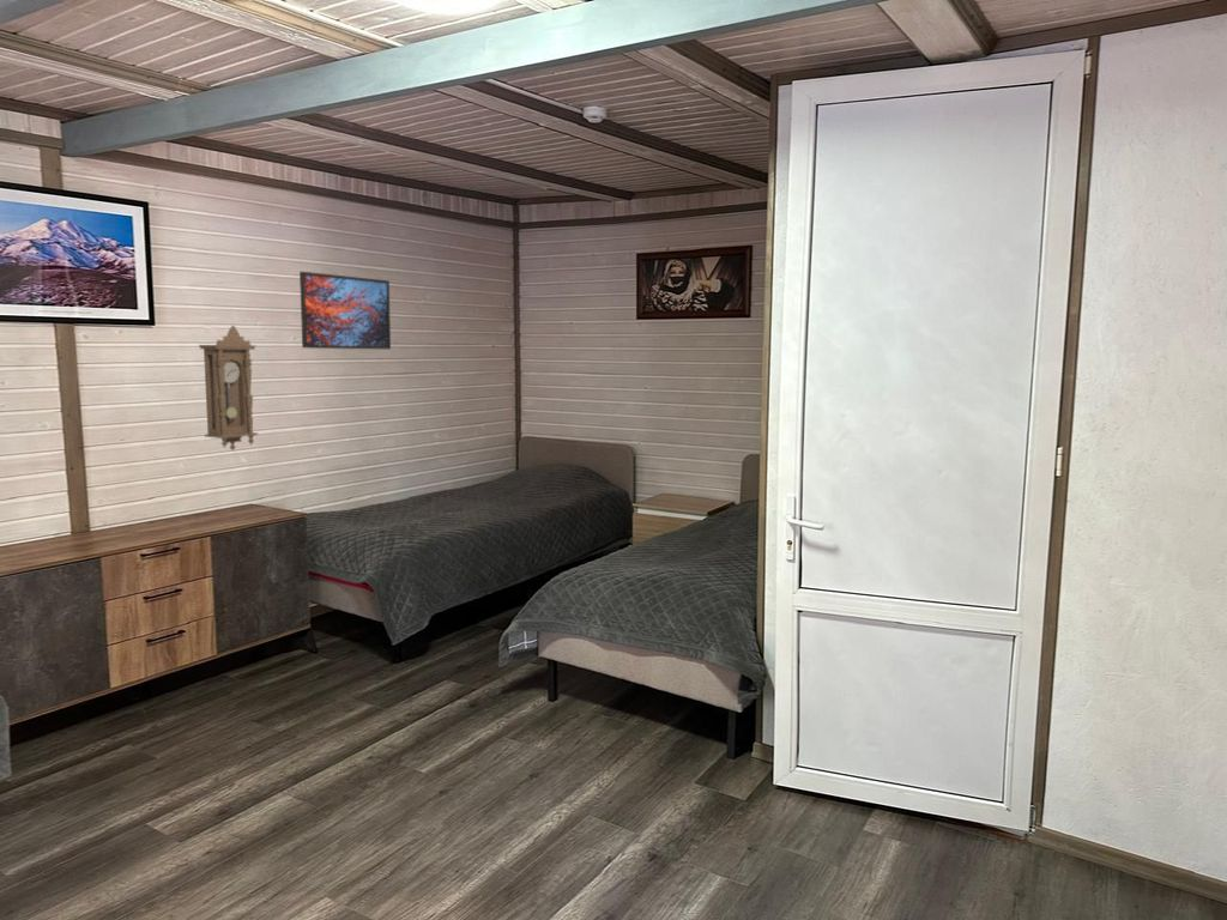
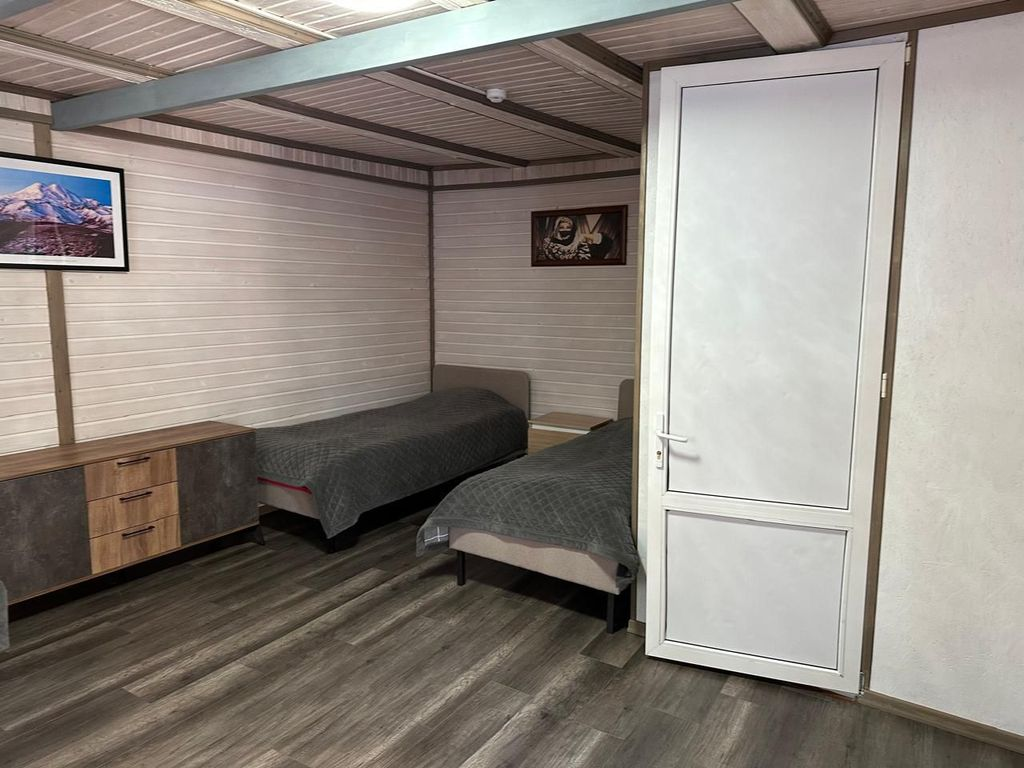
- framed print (347, 313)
- pendulum clock (229, 388)
